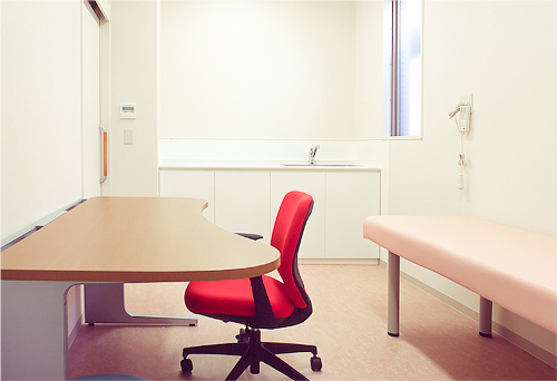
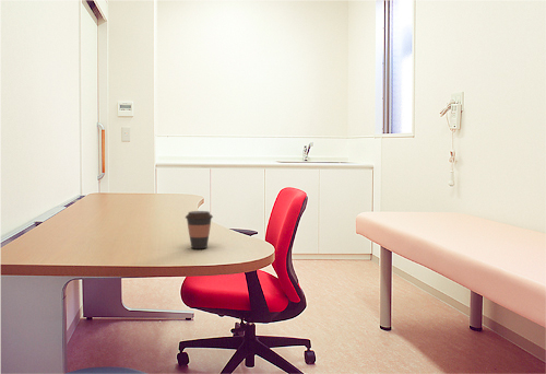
+ coffee cup (199, 230)
